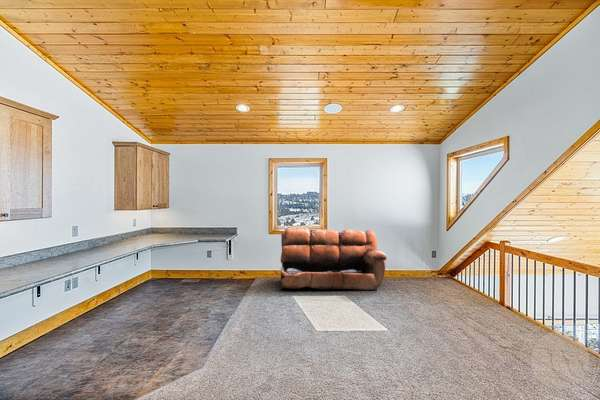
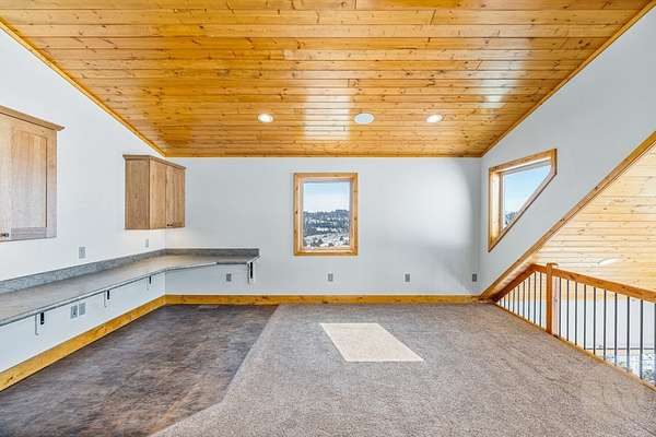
- sofa (330, 256)
